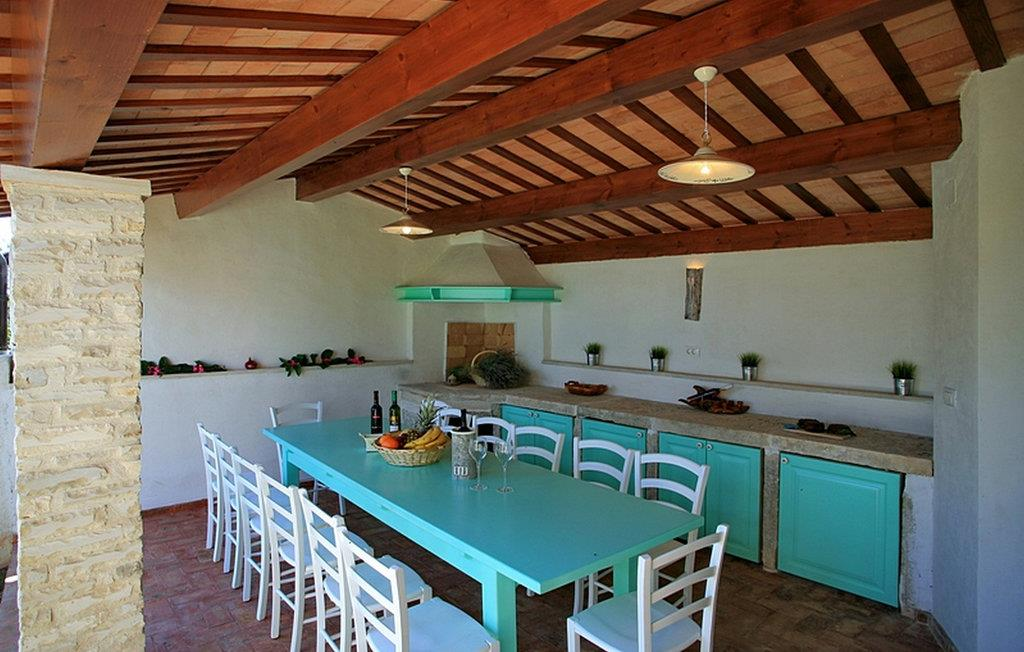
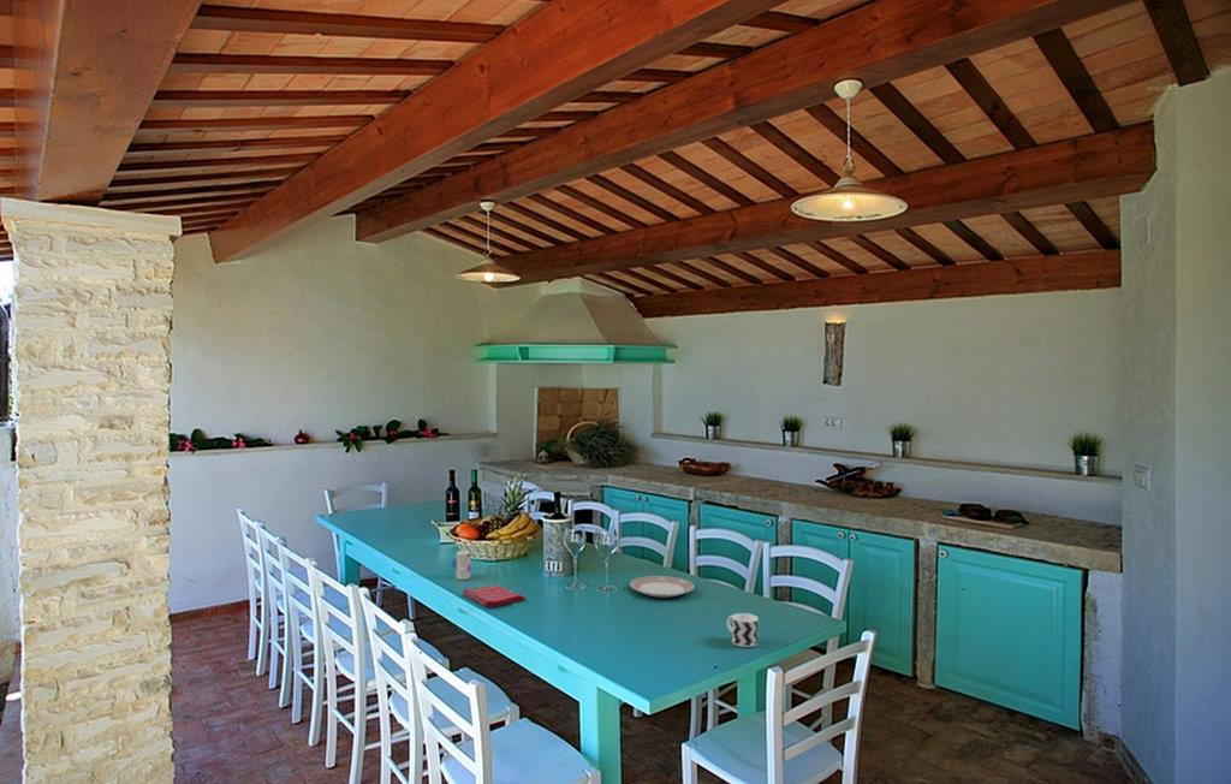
+ cup (741, 628)
+ toy (460, 564)
+ dinner plate (661, 587)
+ dish towel (493, 594)
